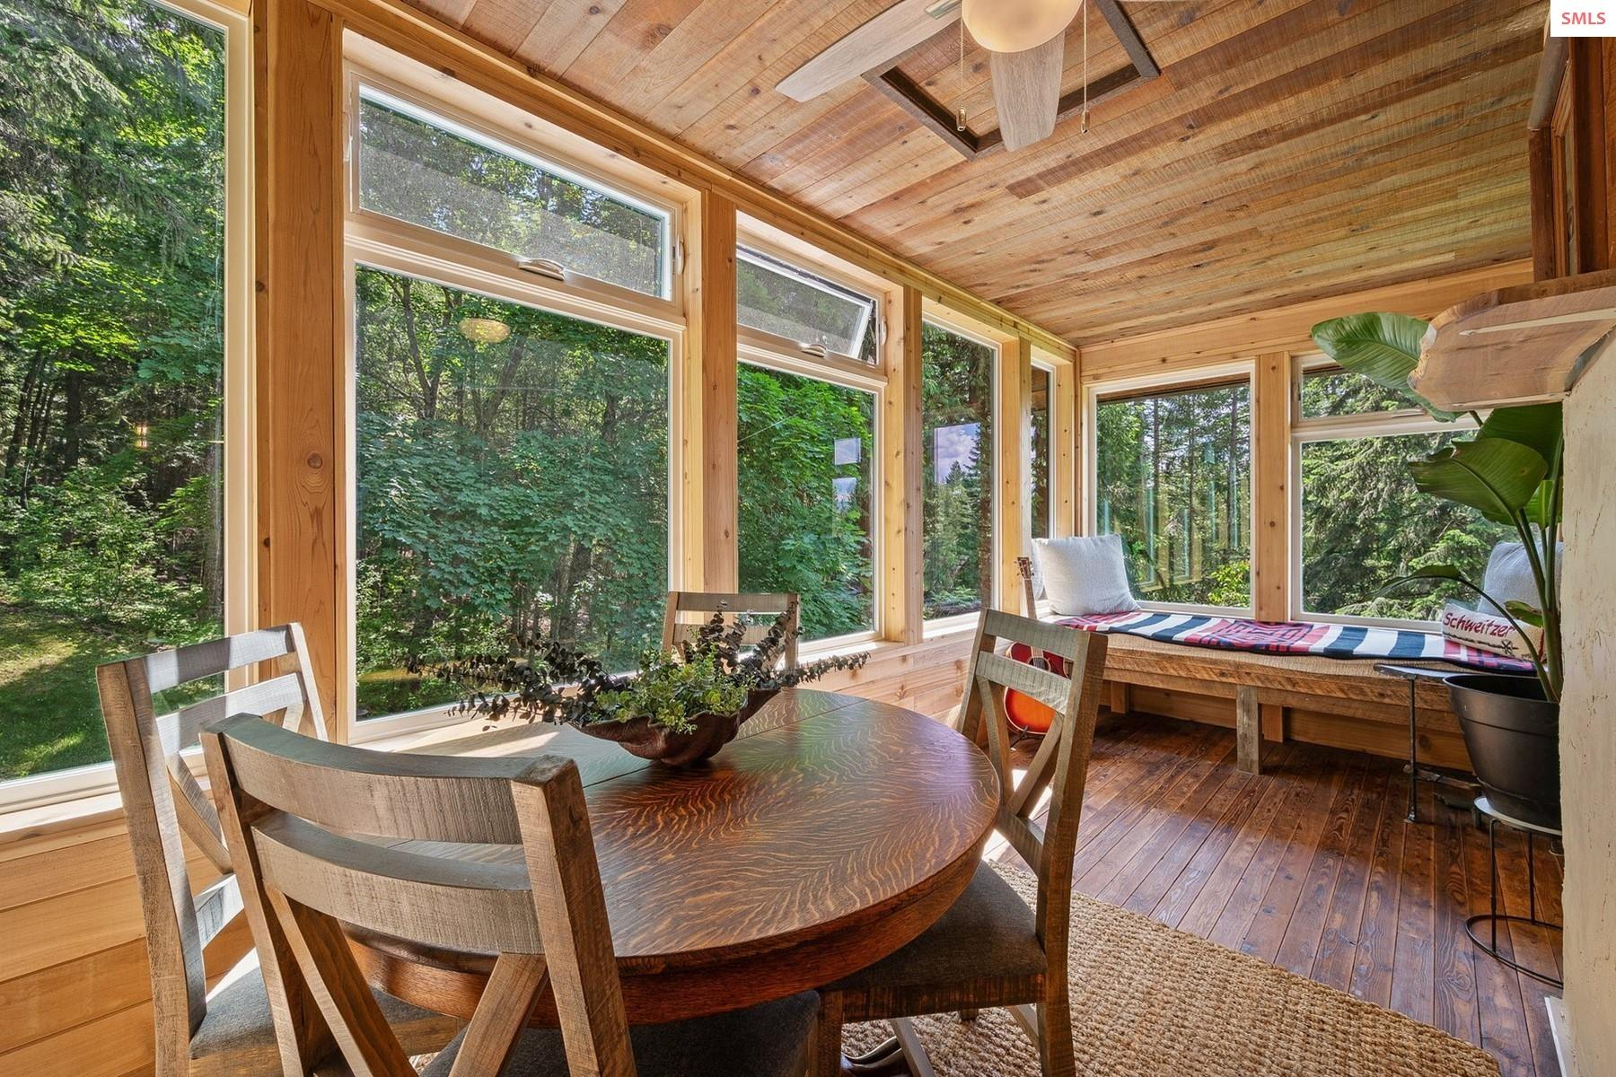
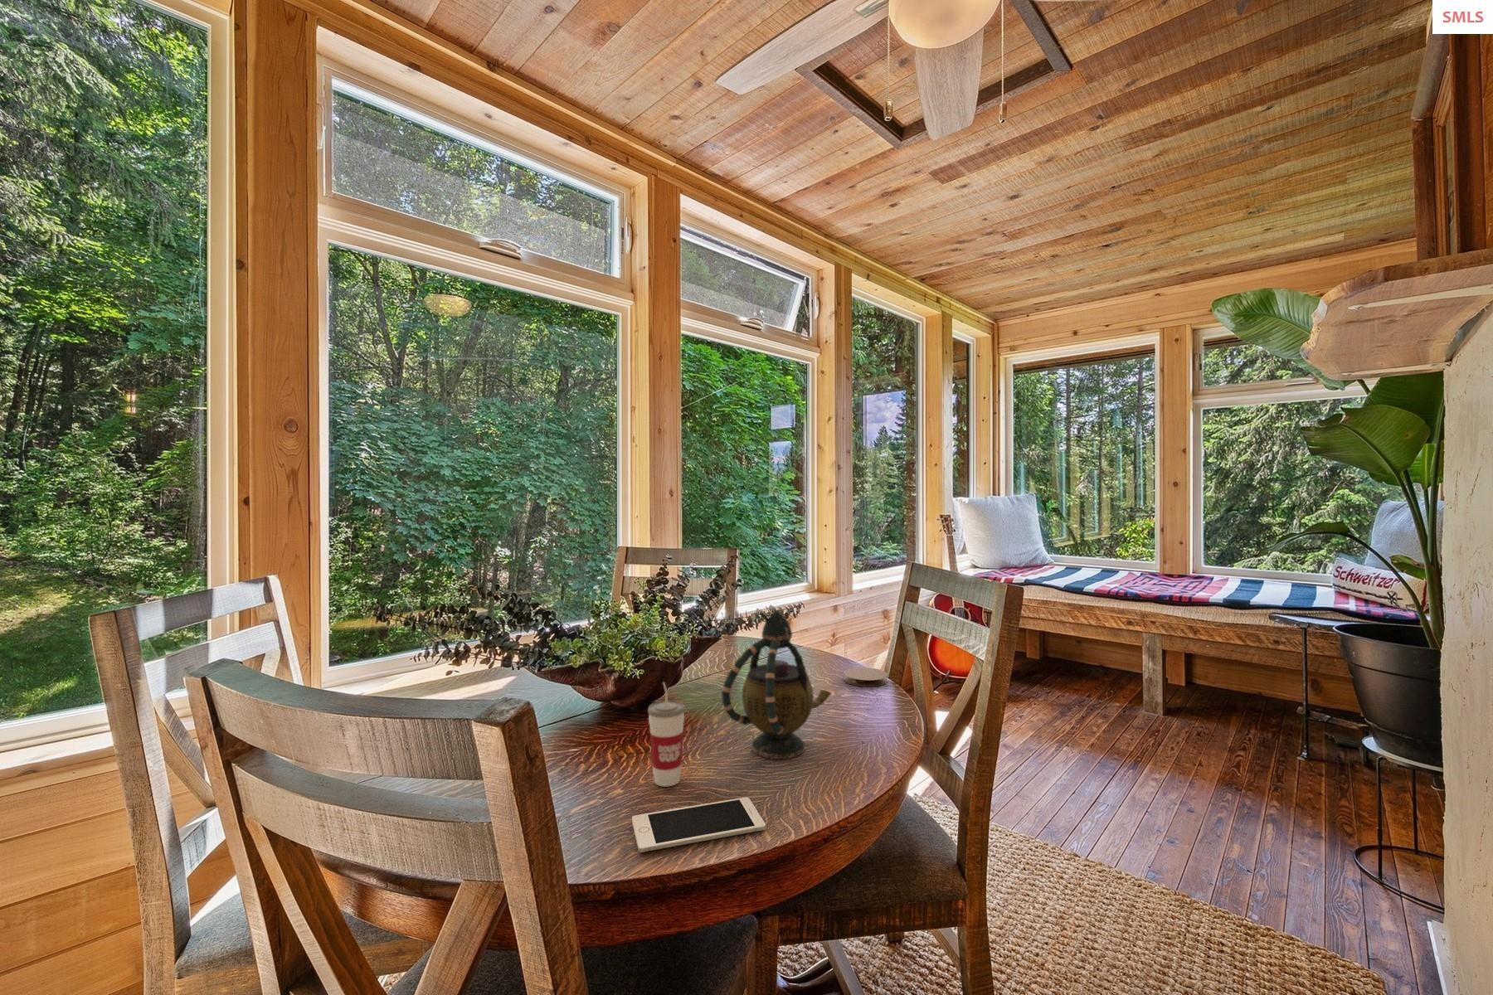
+ cup (667, 730)
+ cell phone (698, 823)
+ coaster (865, 676)
+ teapot (789, 673)
